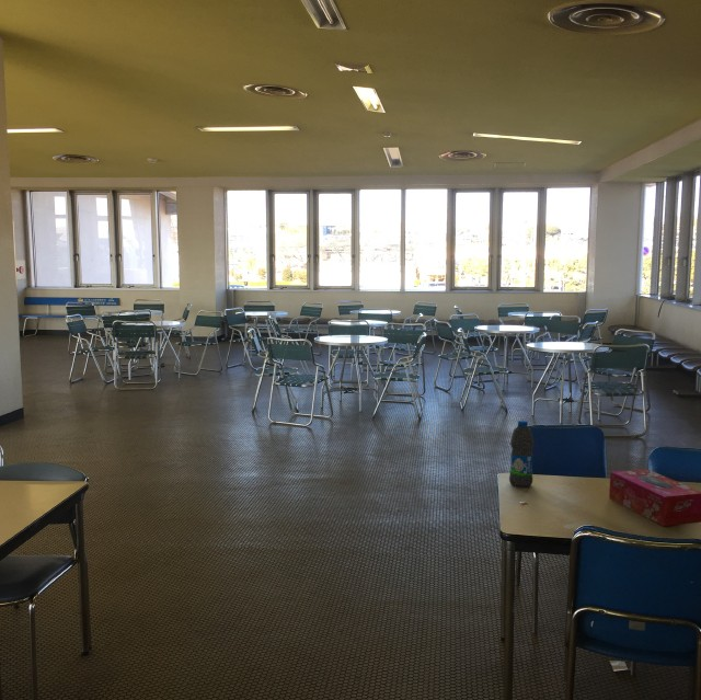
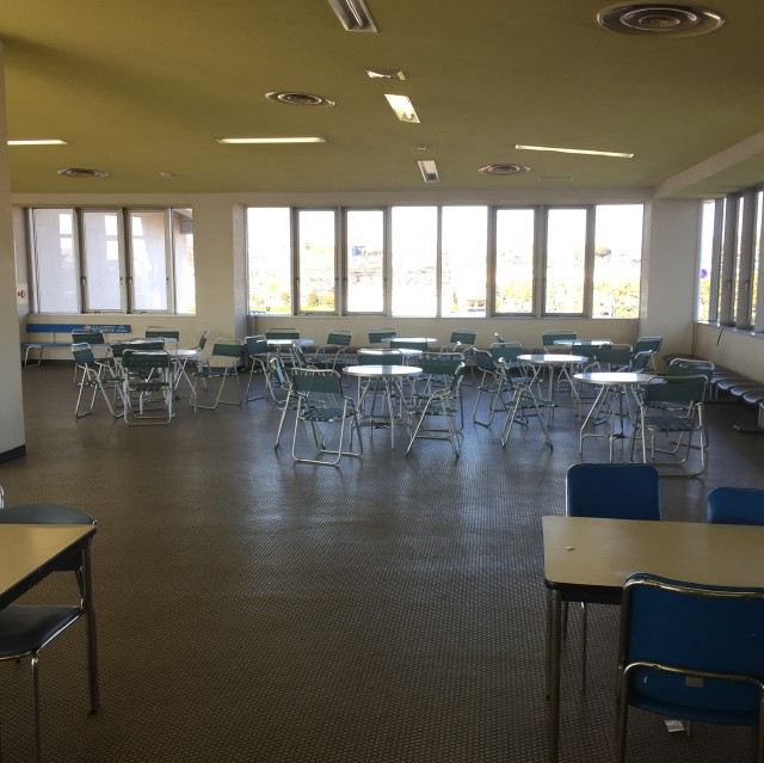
- tissue box (654, 495)
- water bottle (521, 452)
